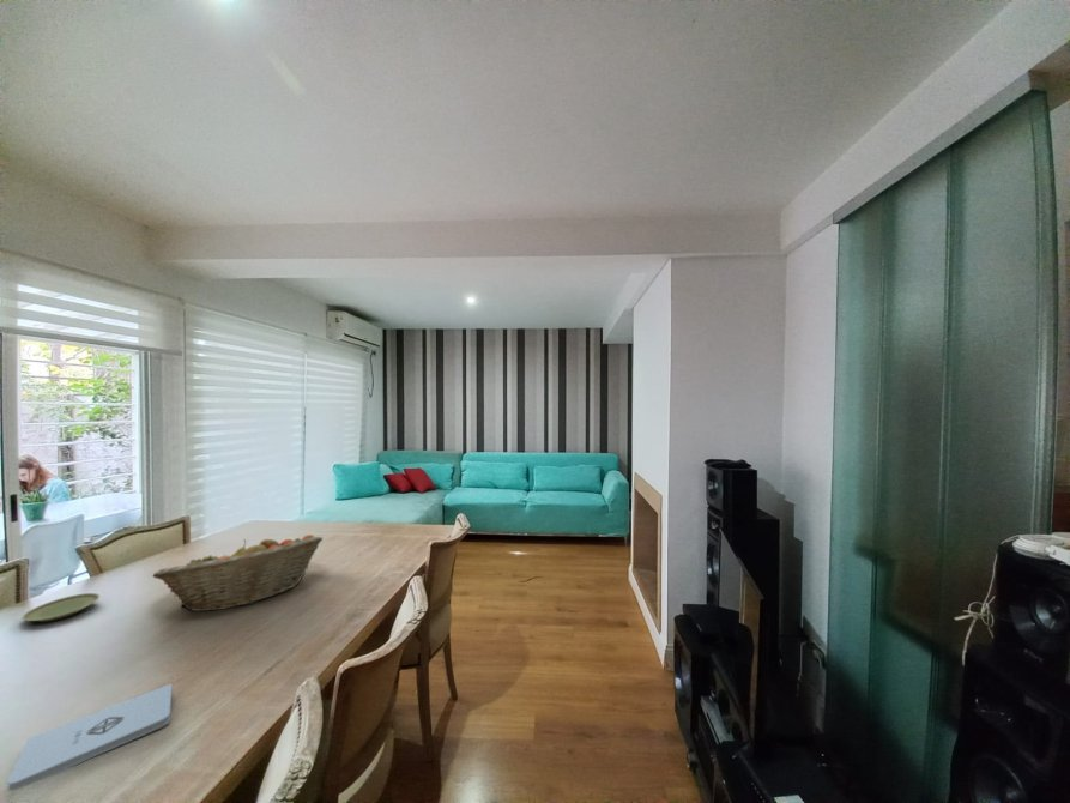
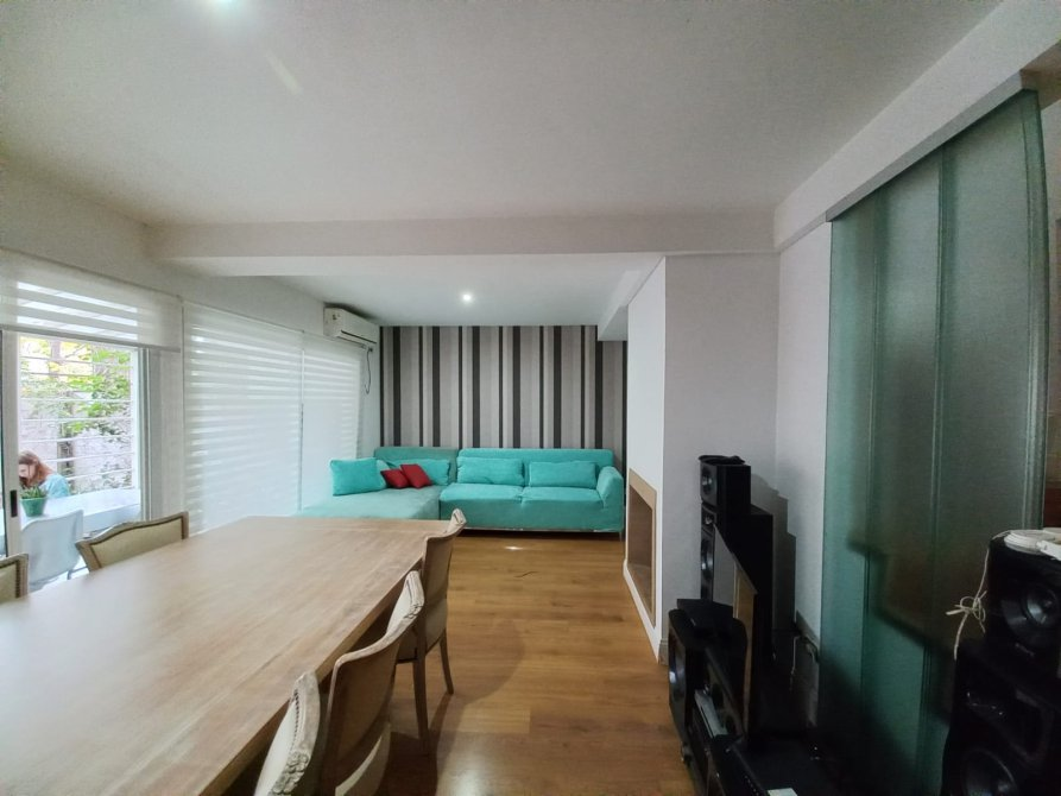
- notepad (101, 730)
- fruit basket (247, 564)
- plate (62, 609)
